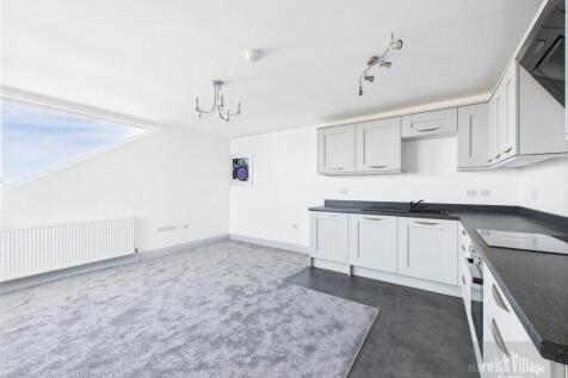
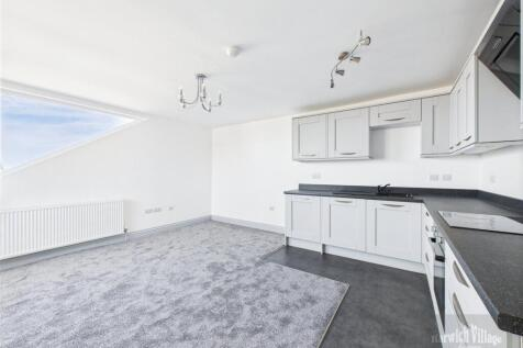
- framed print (240, 169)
